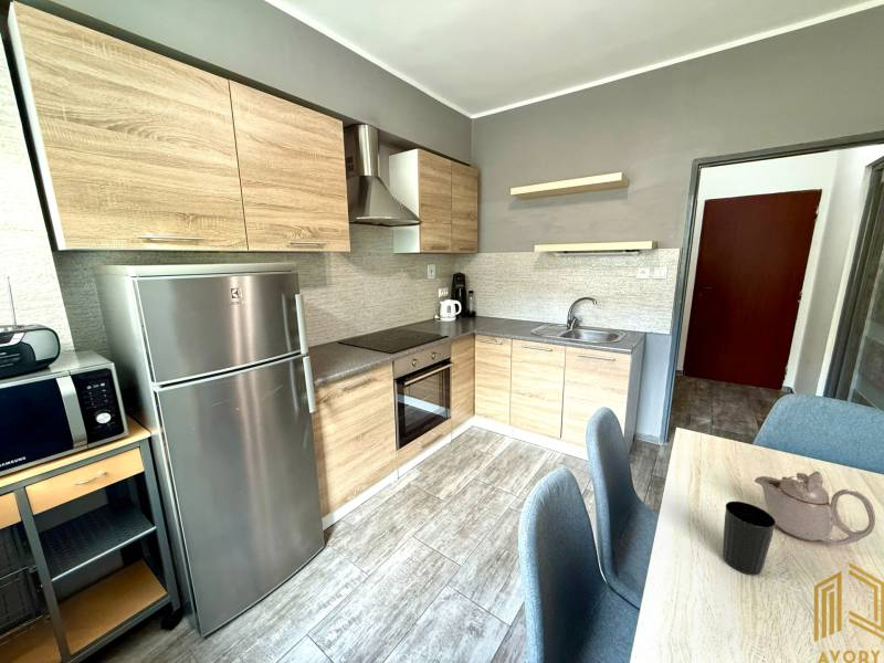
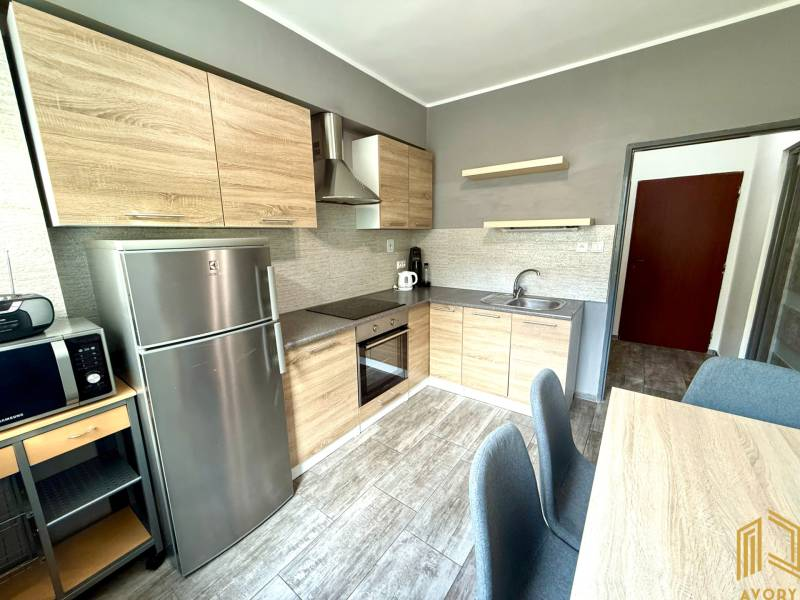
- teapot (808, 504)
- cup (745, 538)
